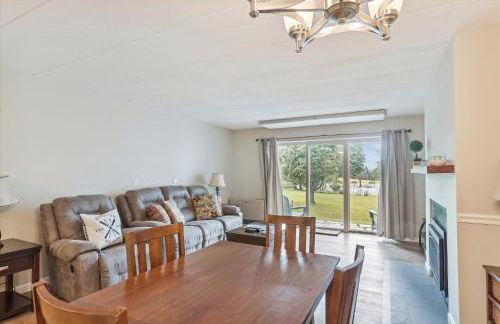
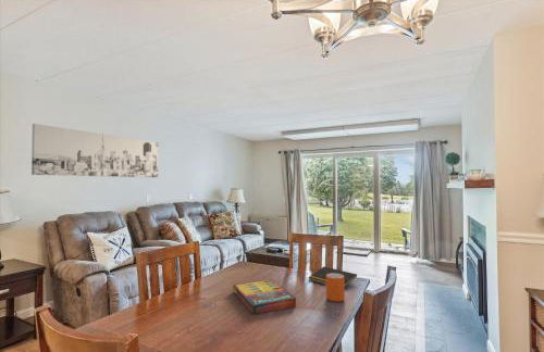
+ notepad (330, 273)
+ wall art (107, 155)
+ mug (333, 286)
+ game compilation box (262, 294)
